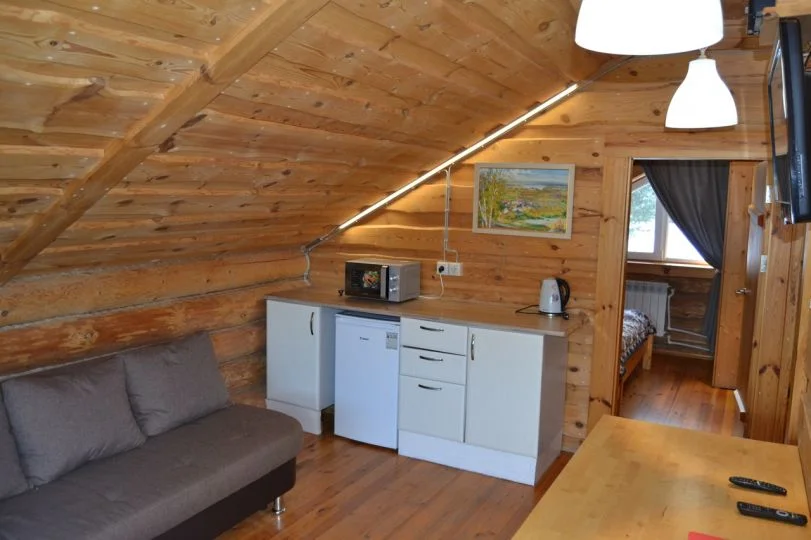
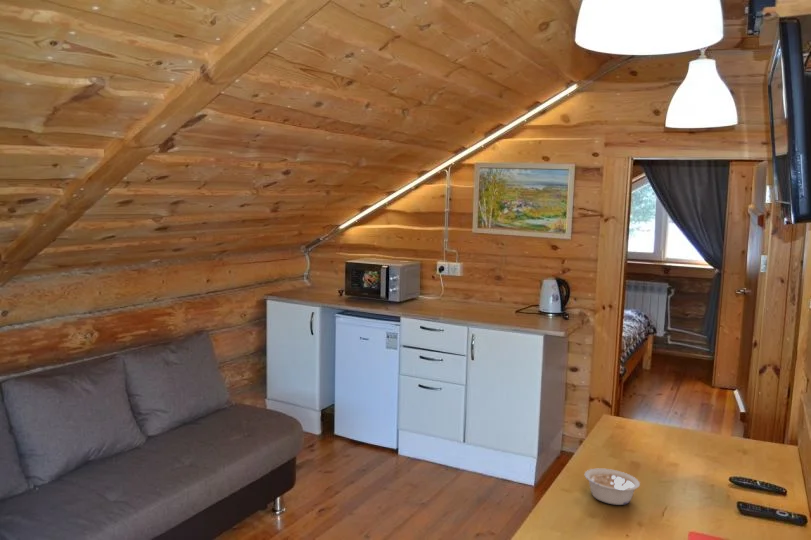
+ legume (613, 486)
